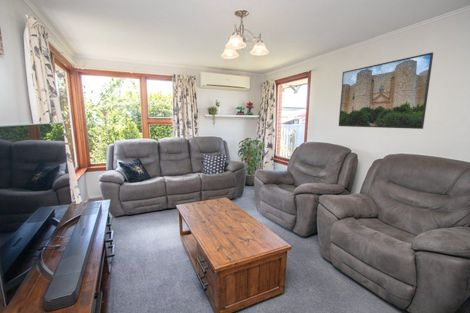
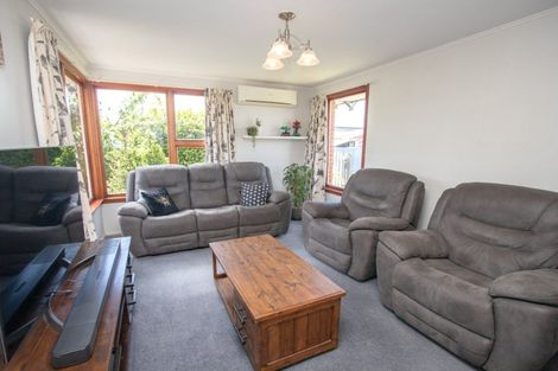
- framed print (377, 96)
